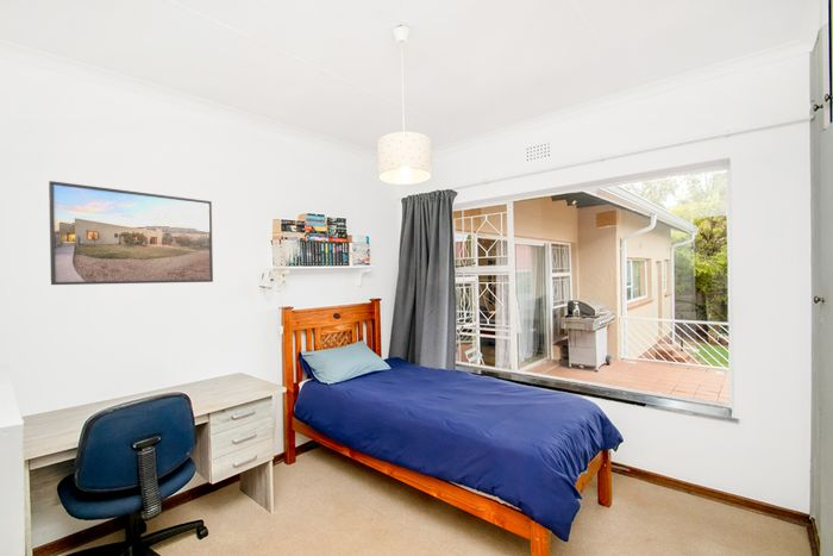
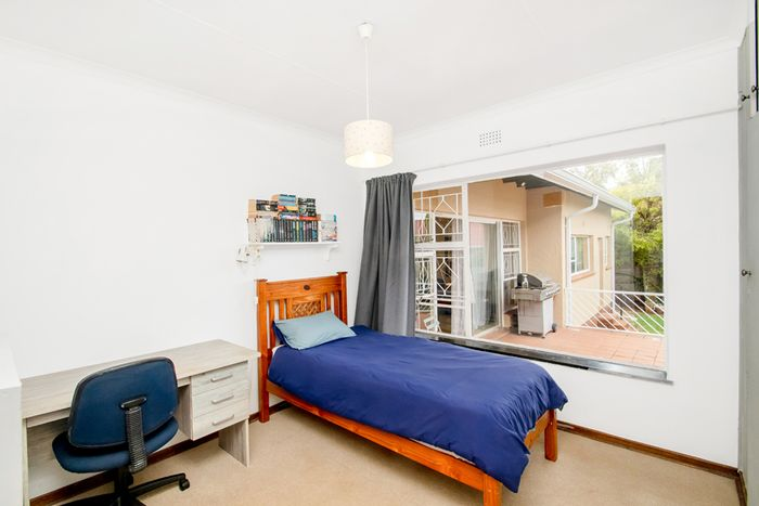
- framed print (140, 237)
